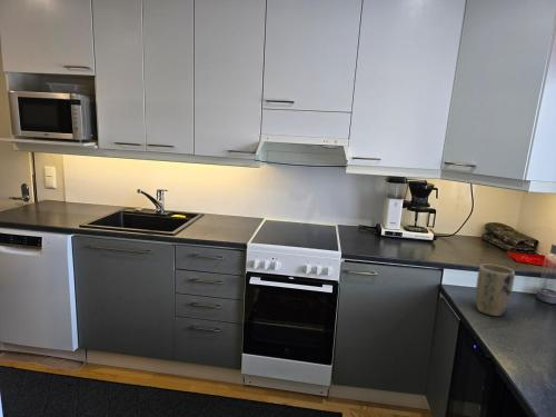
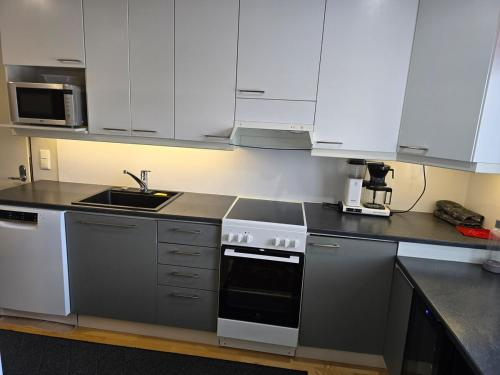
- plant pot (493, 290)
